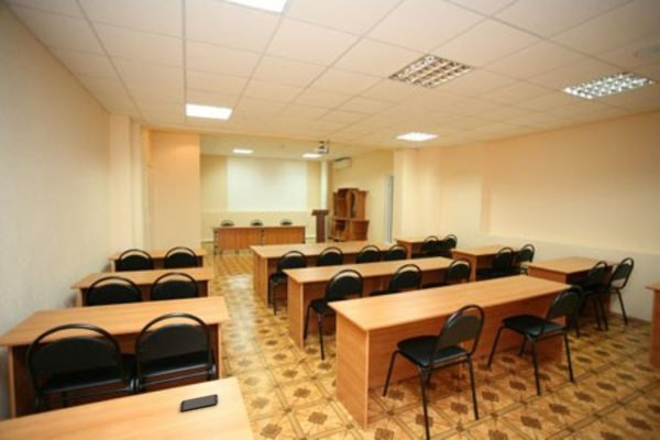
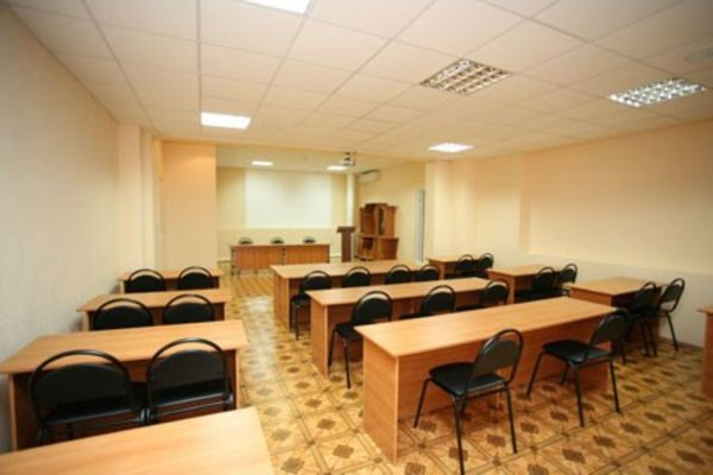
- smartphone (199, 402)
